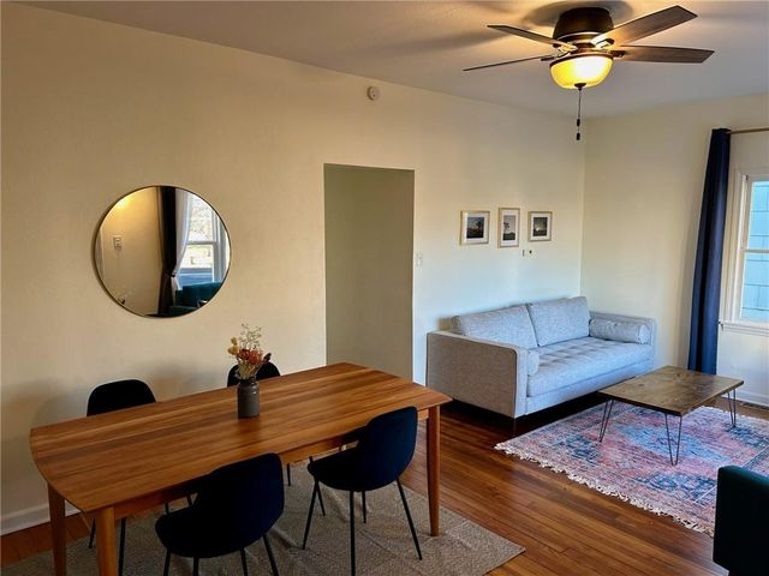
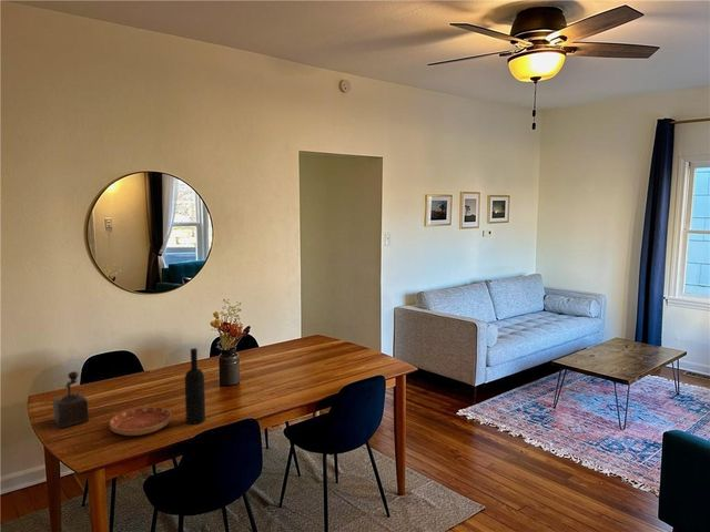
+ wine bottle (194, 385)
+ saucer (141, 421)
+ pepper mill (69, 398)
